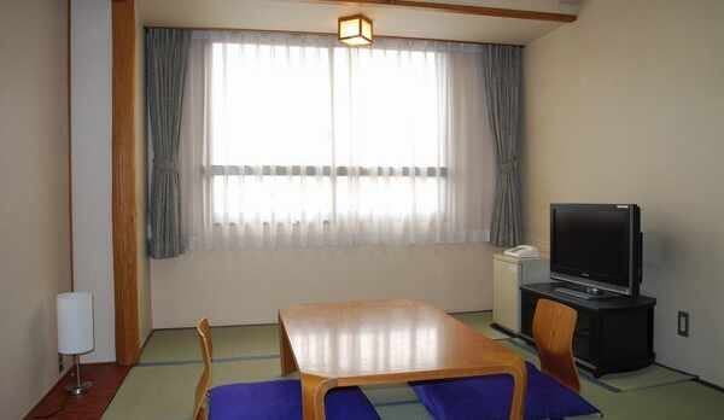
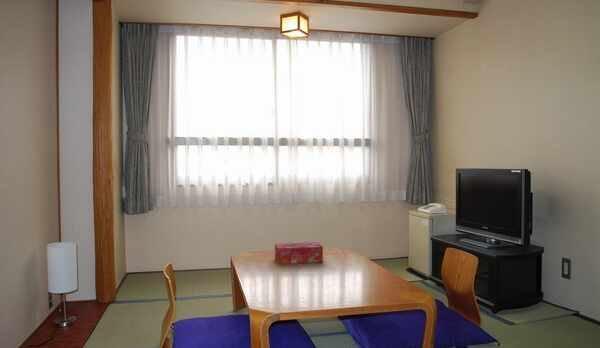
+ tissue box (298, 252)
